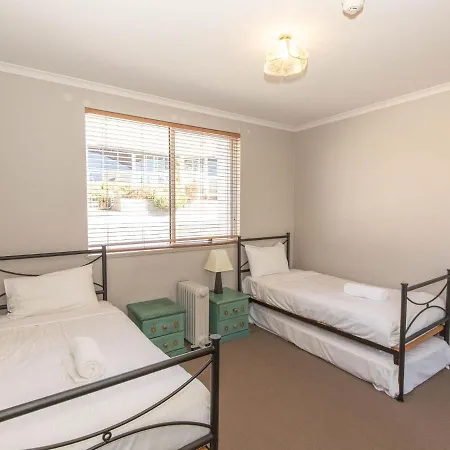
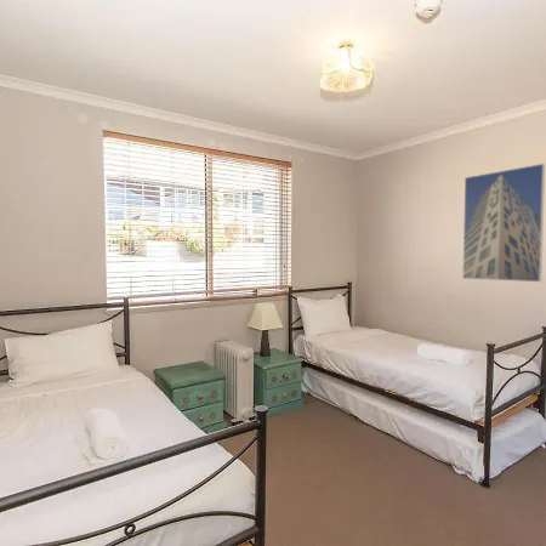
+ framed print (500, 226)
